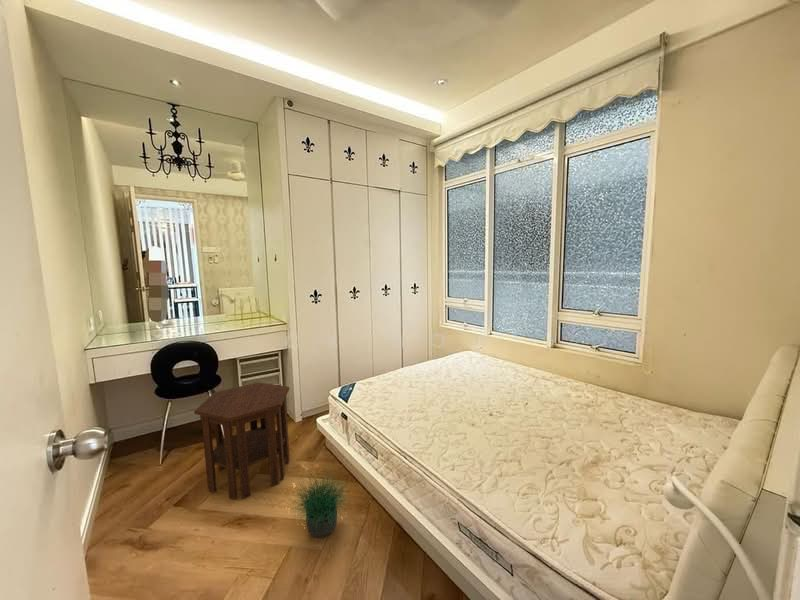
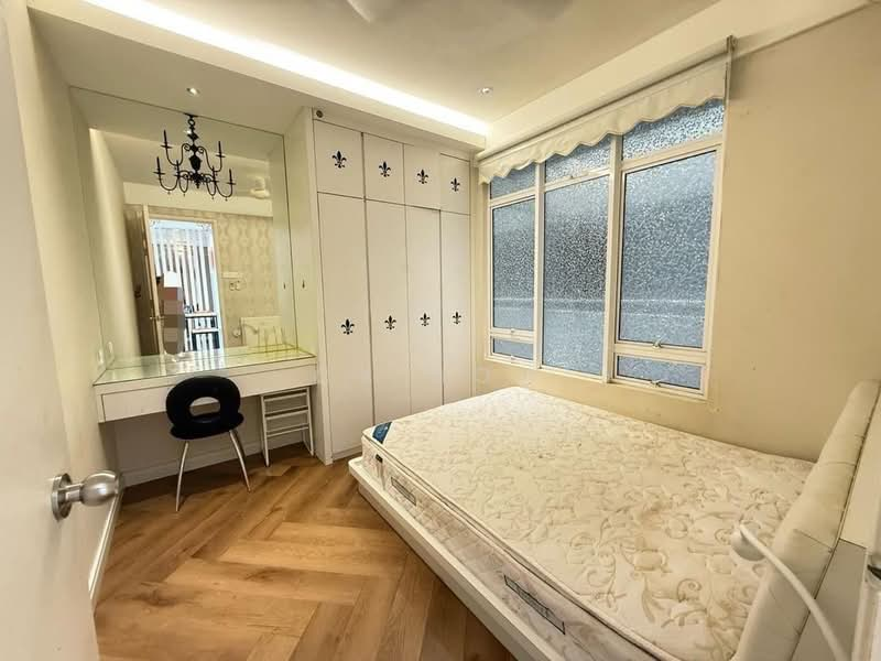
- side table (248, 435)
- potted plant (320, 497)
